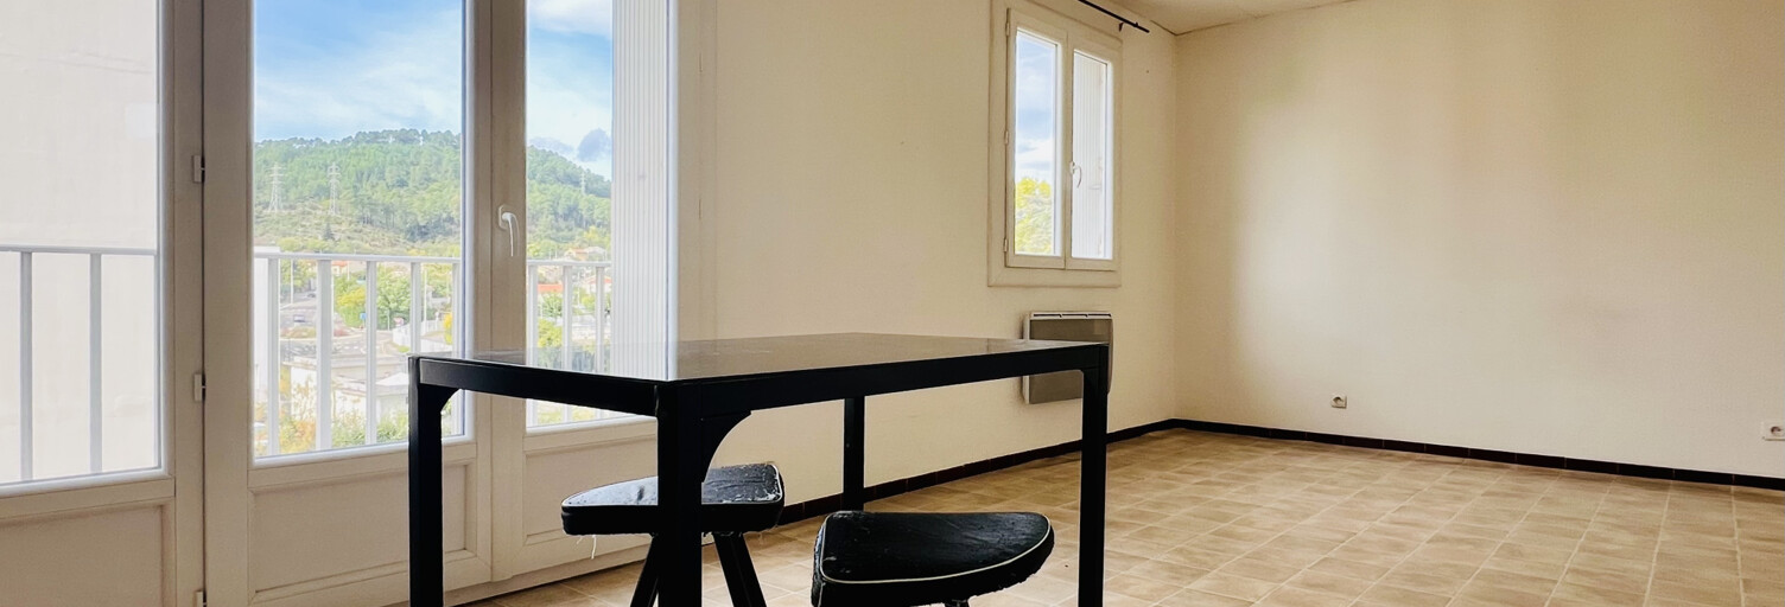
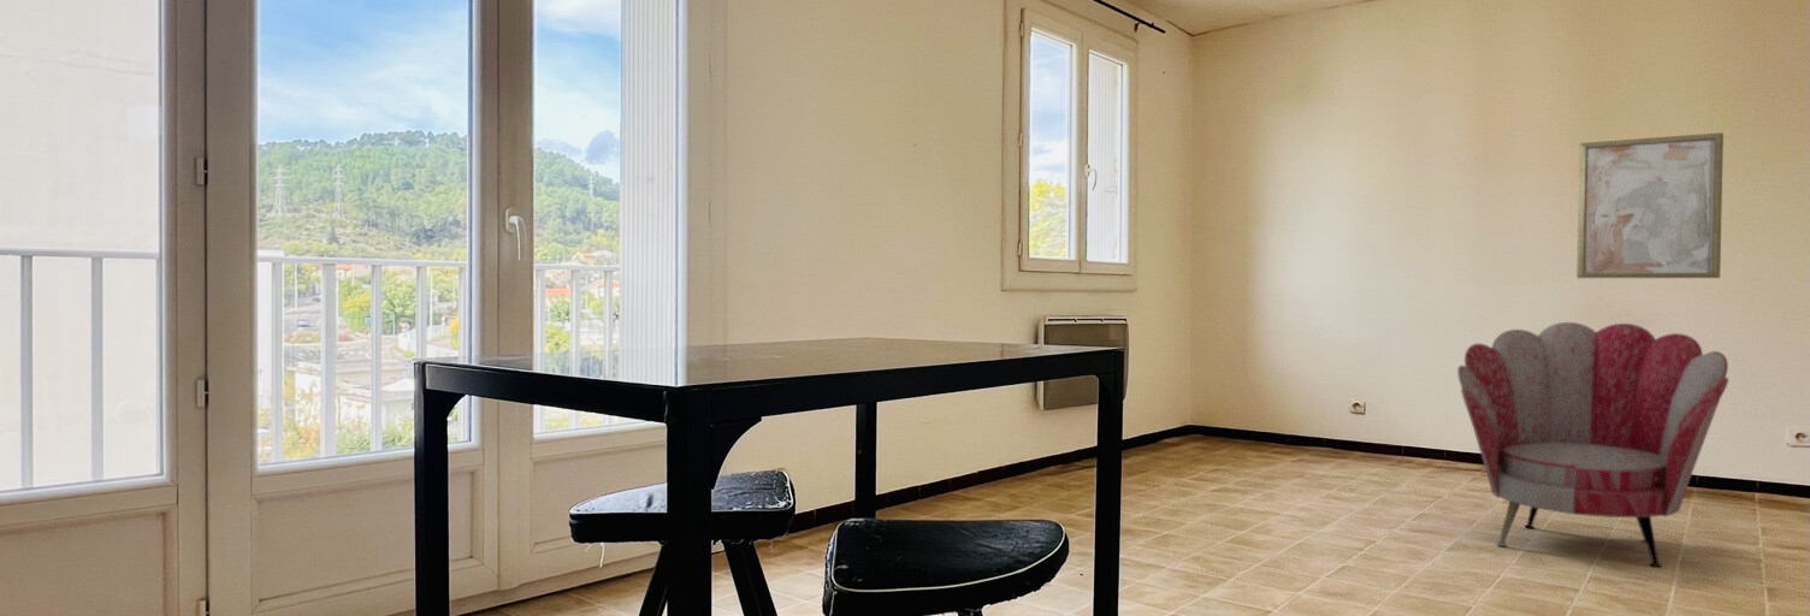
+ wall art (1646, 208)
+ armchair (1584, 433)
